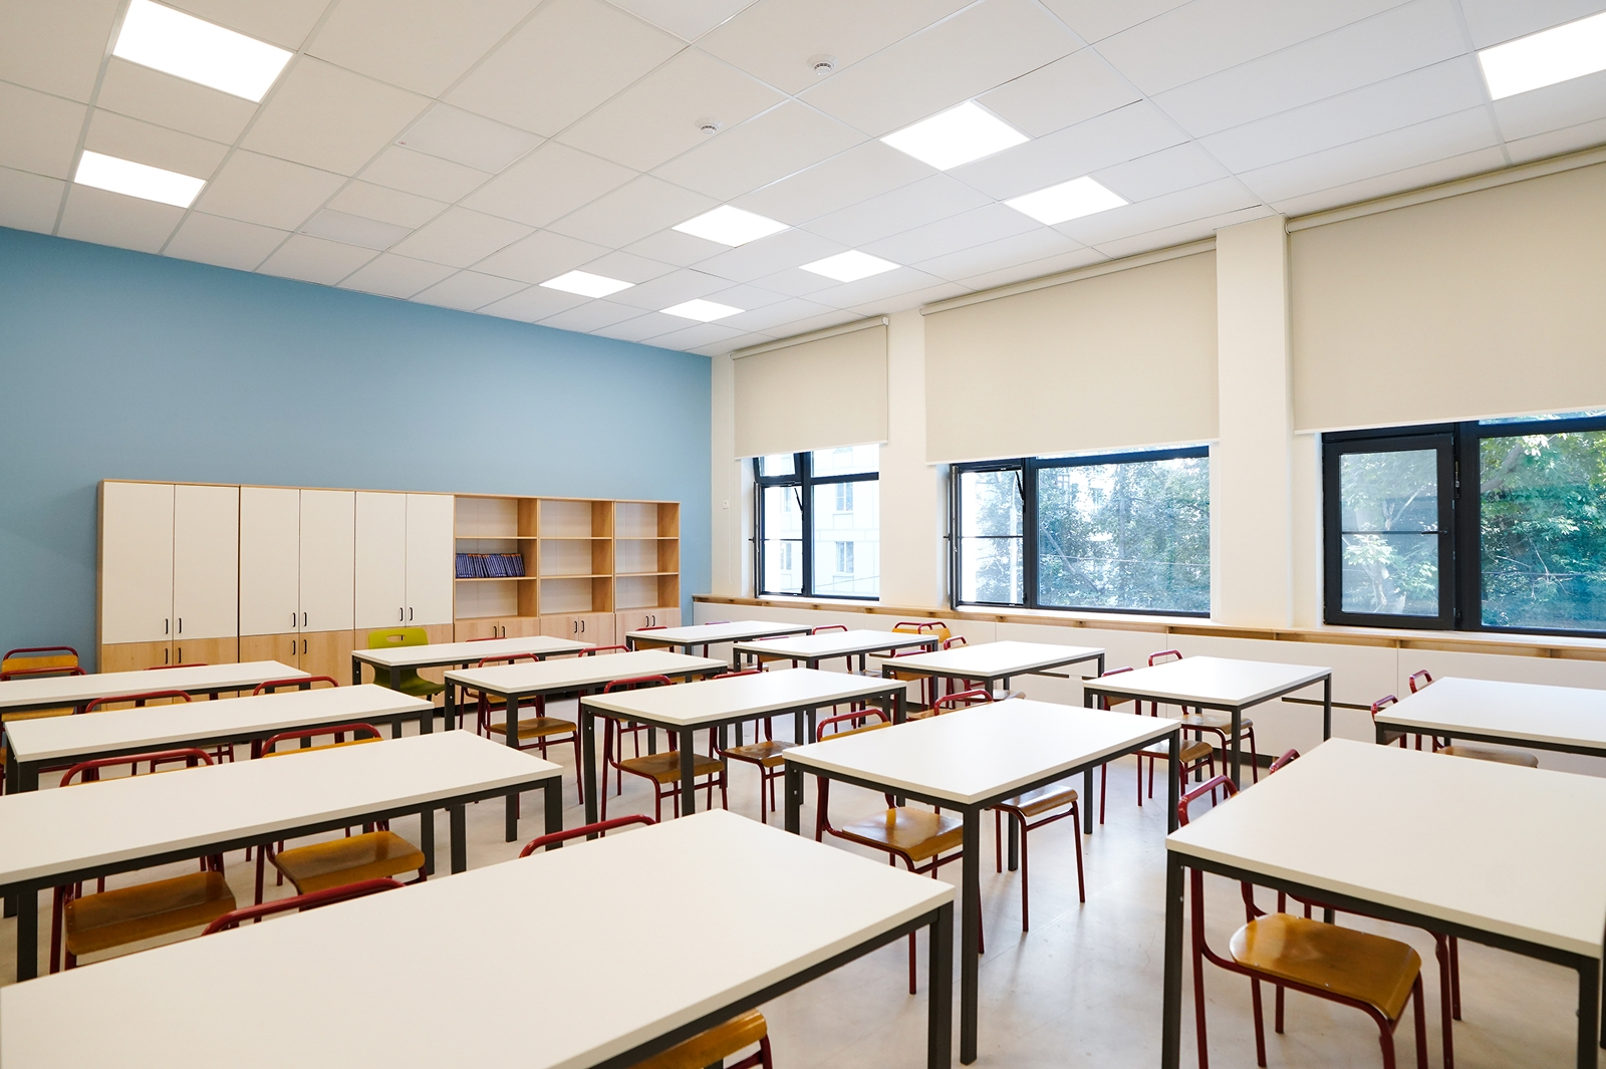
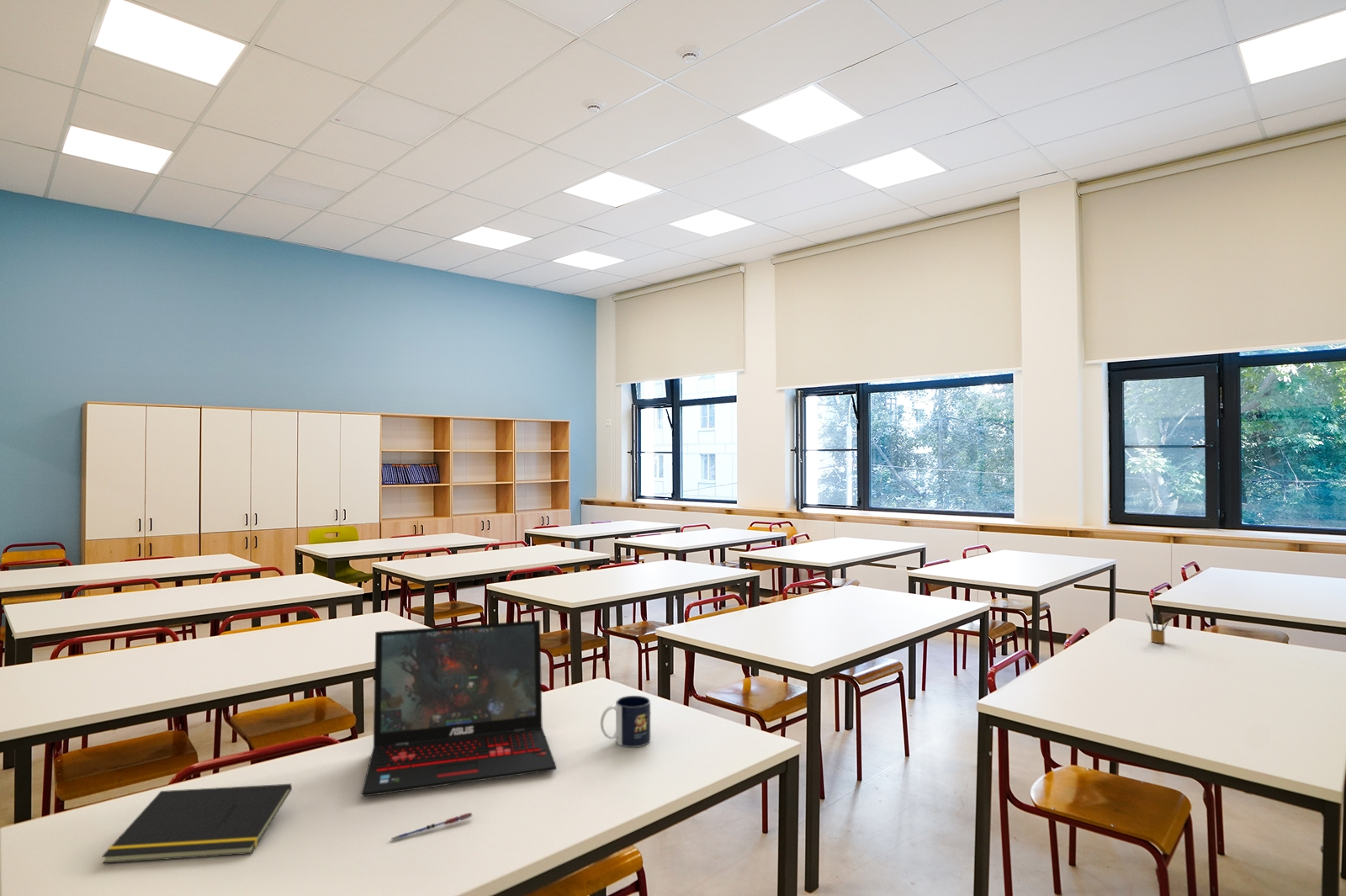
+ laptop (461, 699)
+ pencil box (1158, 628)
+ pen (432, 825)
+ mug (625, 721)
+ notepad (204, 820)
